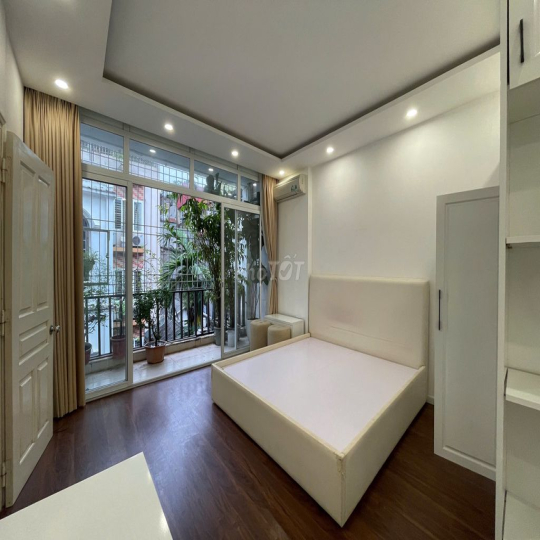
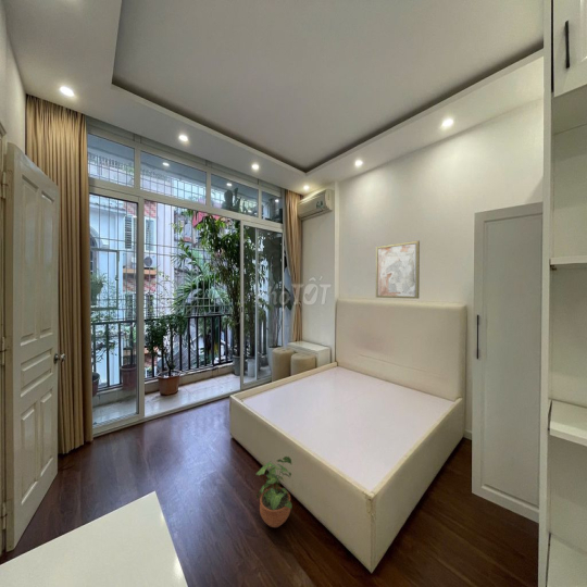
+ wall art (396, 271)
+ potted plant (278, 487)
